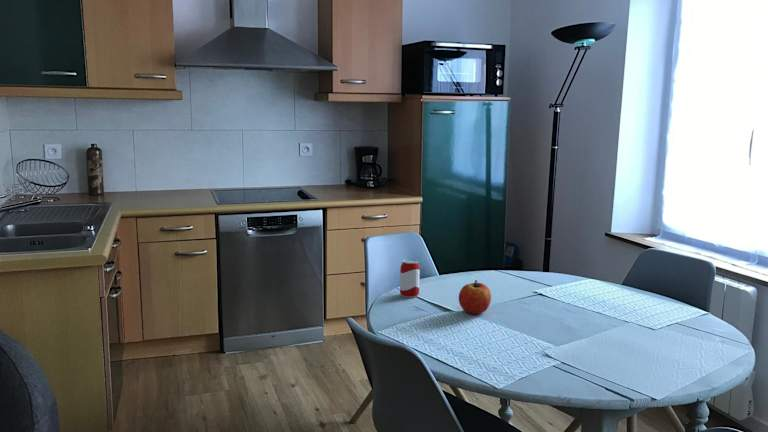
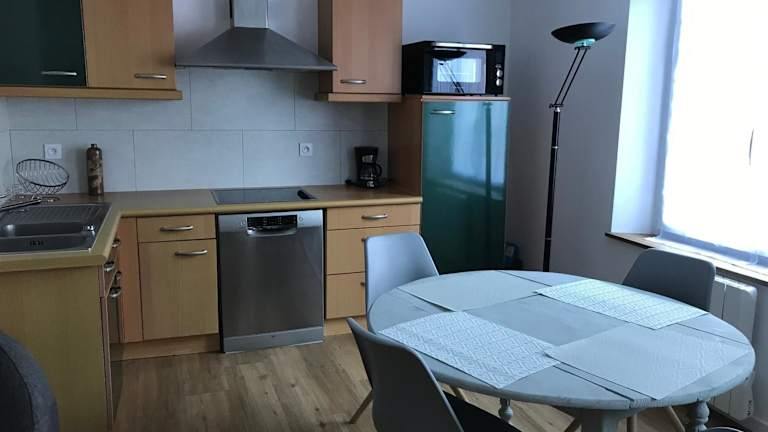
- beverage can (409, 278)
- apple (475, 296)
